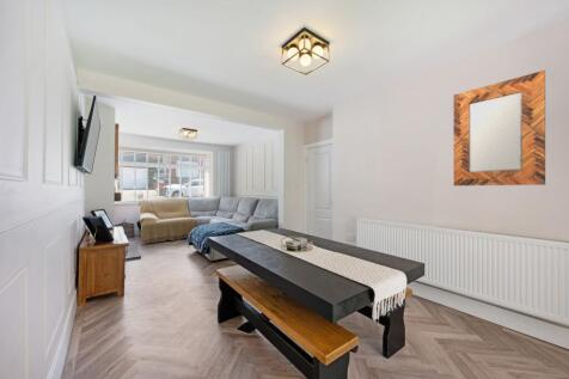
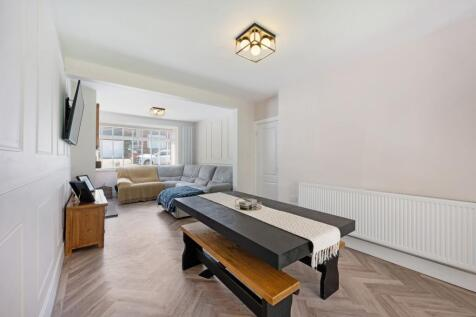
- home mirror (494, 134)
